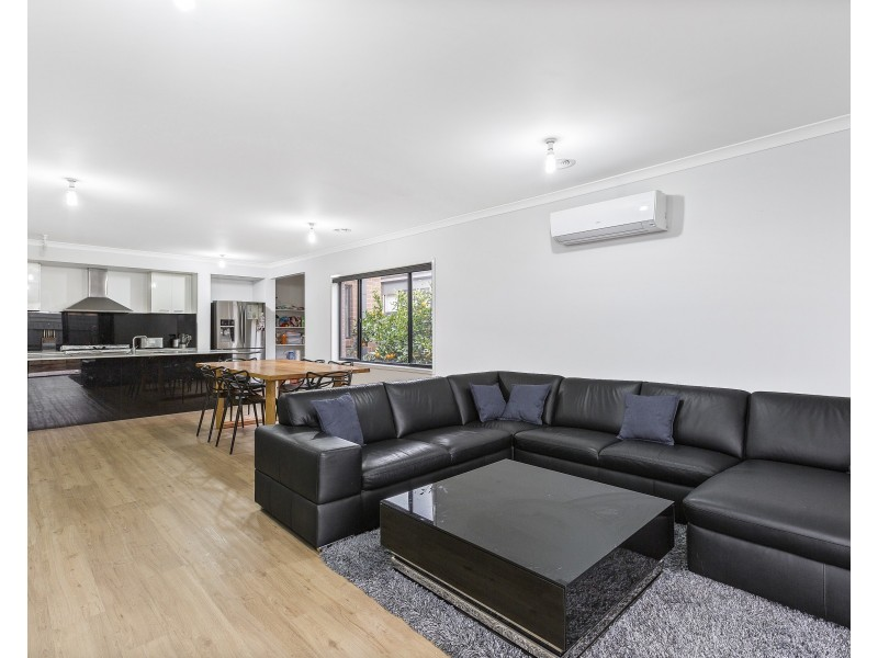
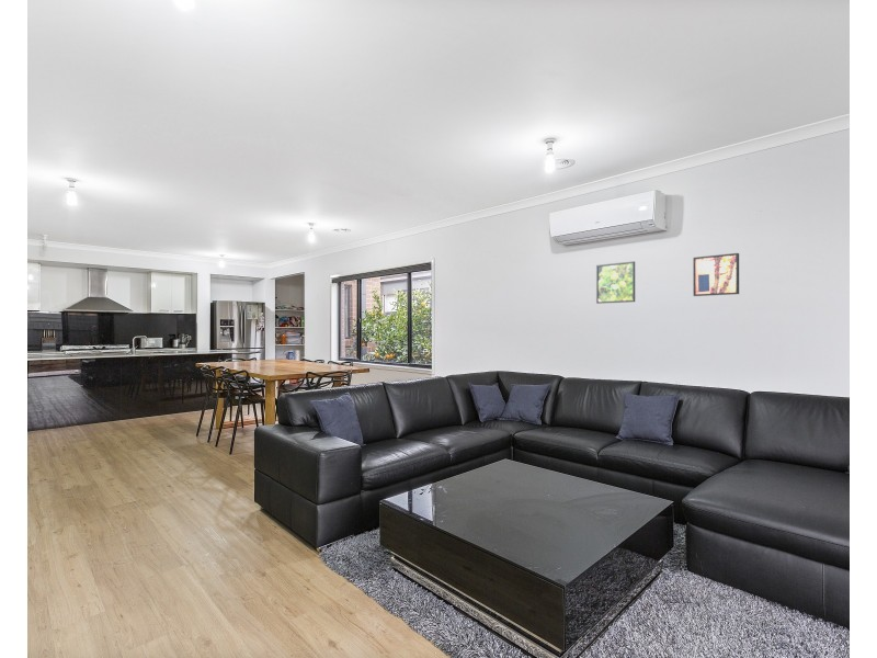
+ wall art (715, 275)
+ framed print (615, 283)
